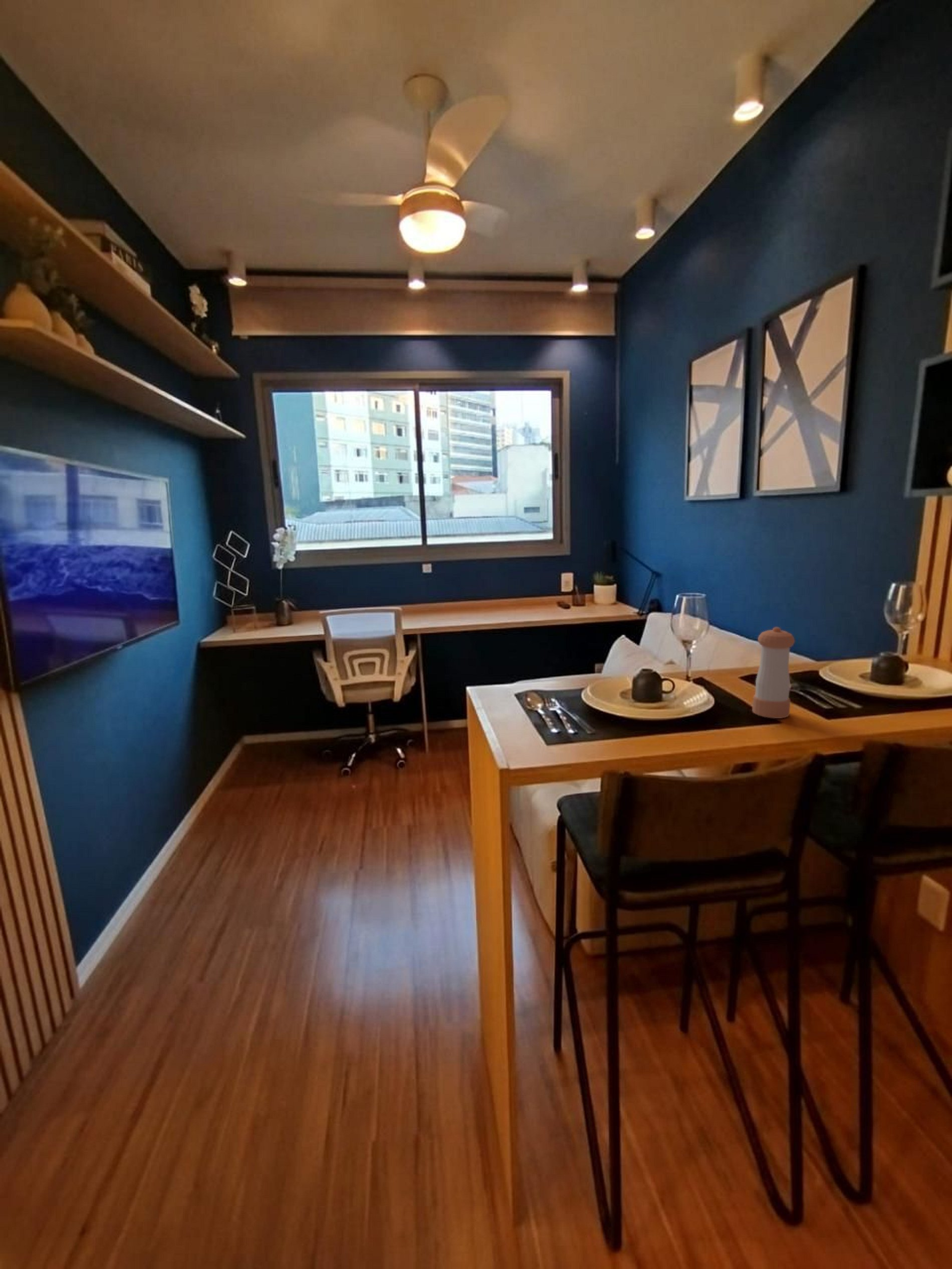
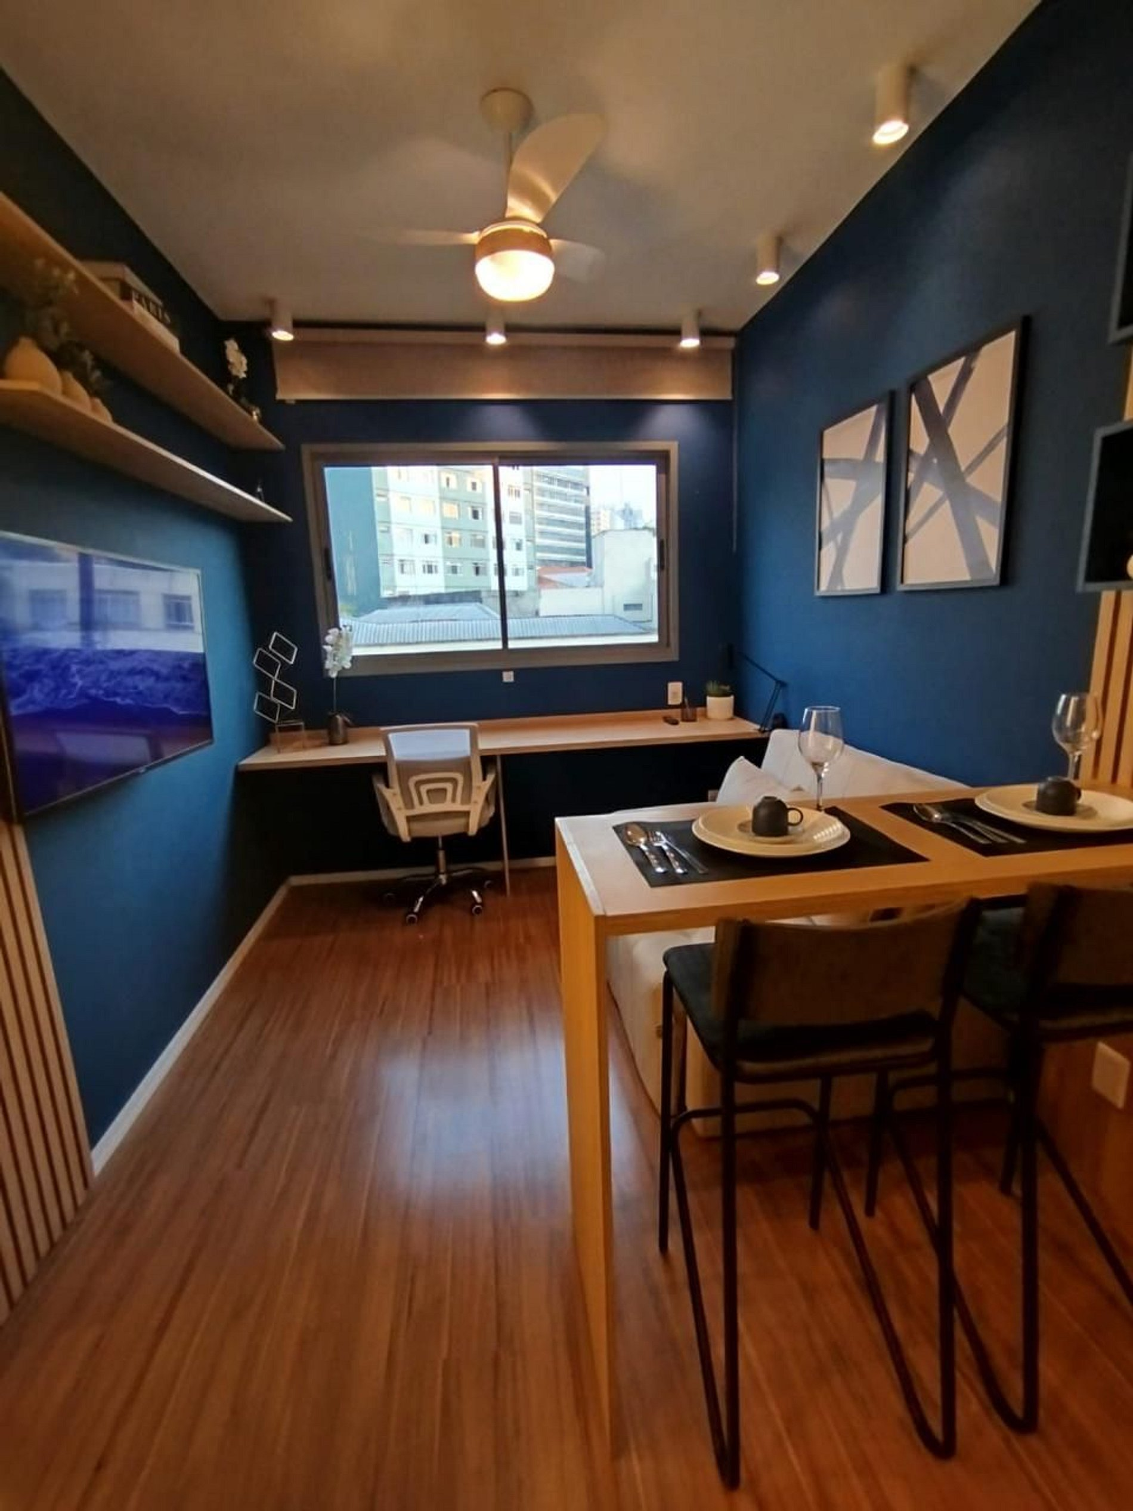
- pepper shaker (774, 670)
